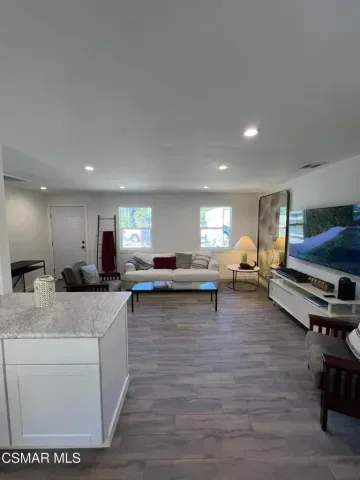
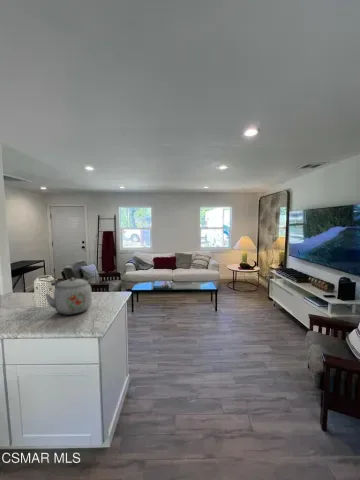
+ kettle (68, 294)
